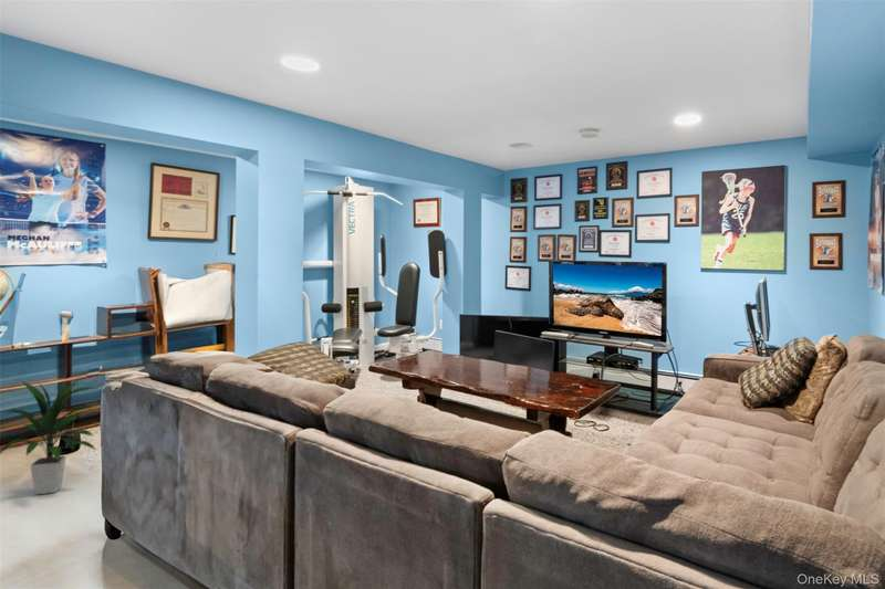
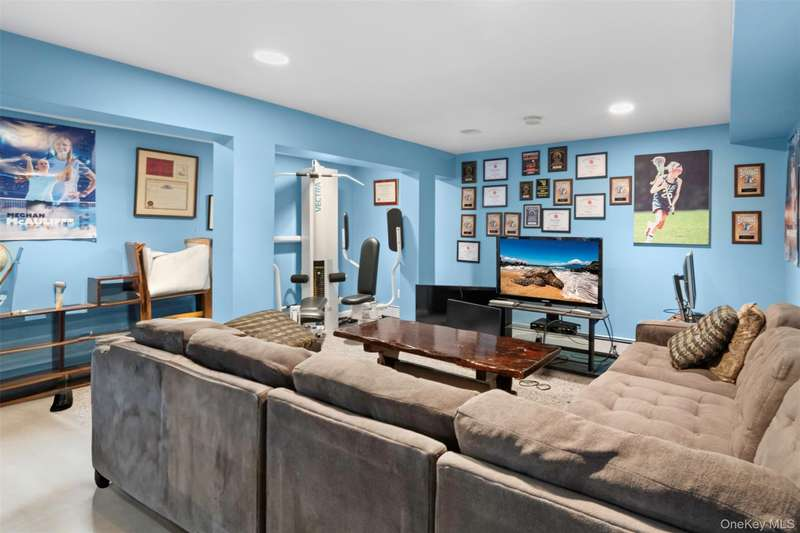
- indoor plant (53, 432)
